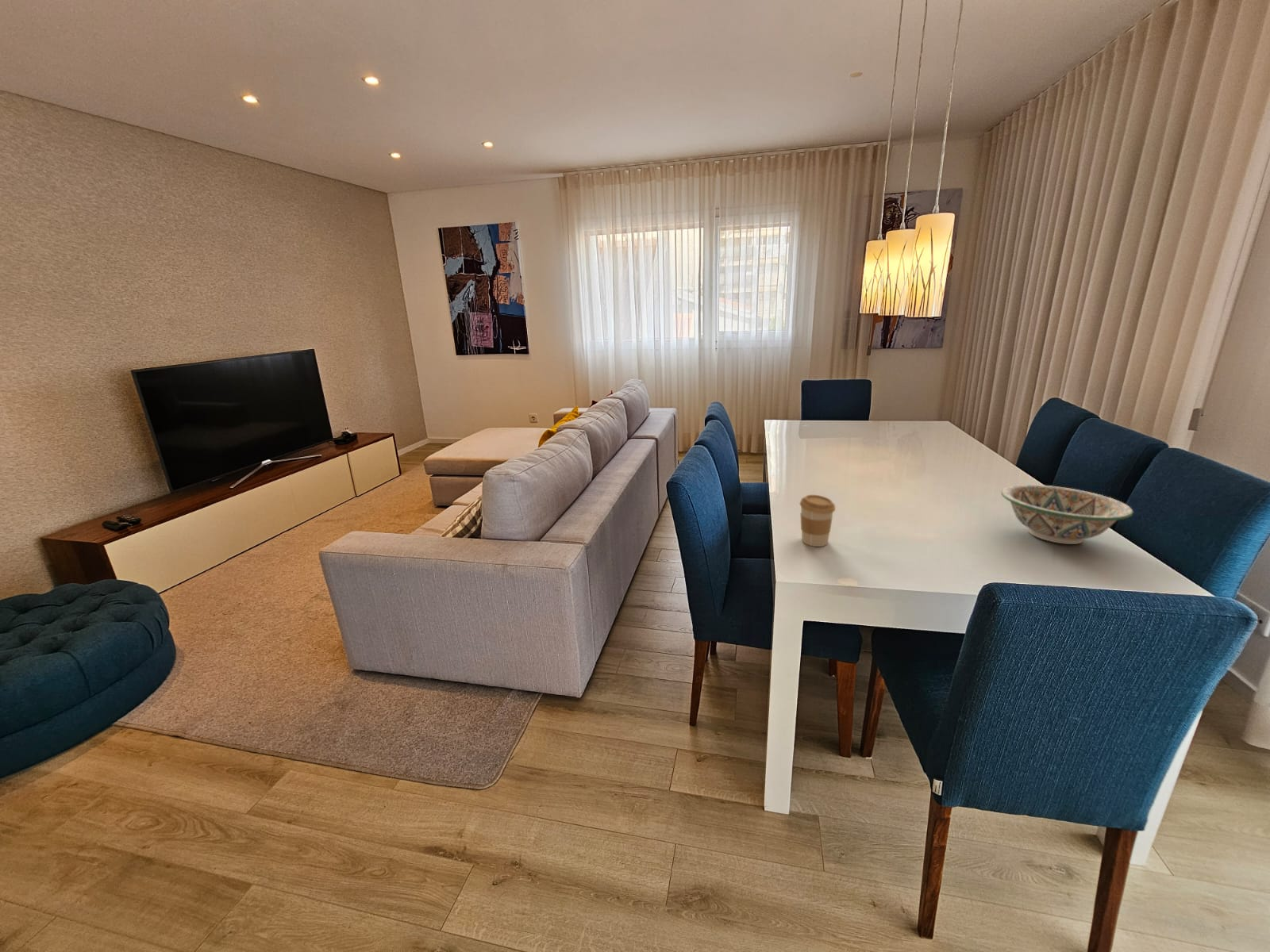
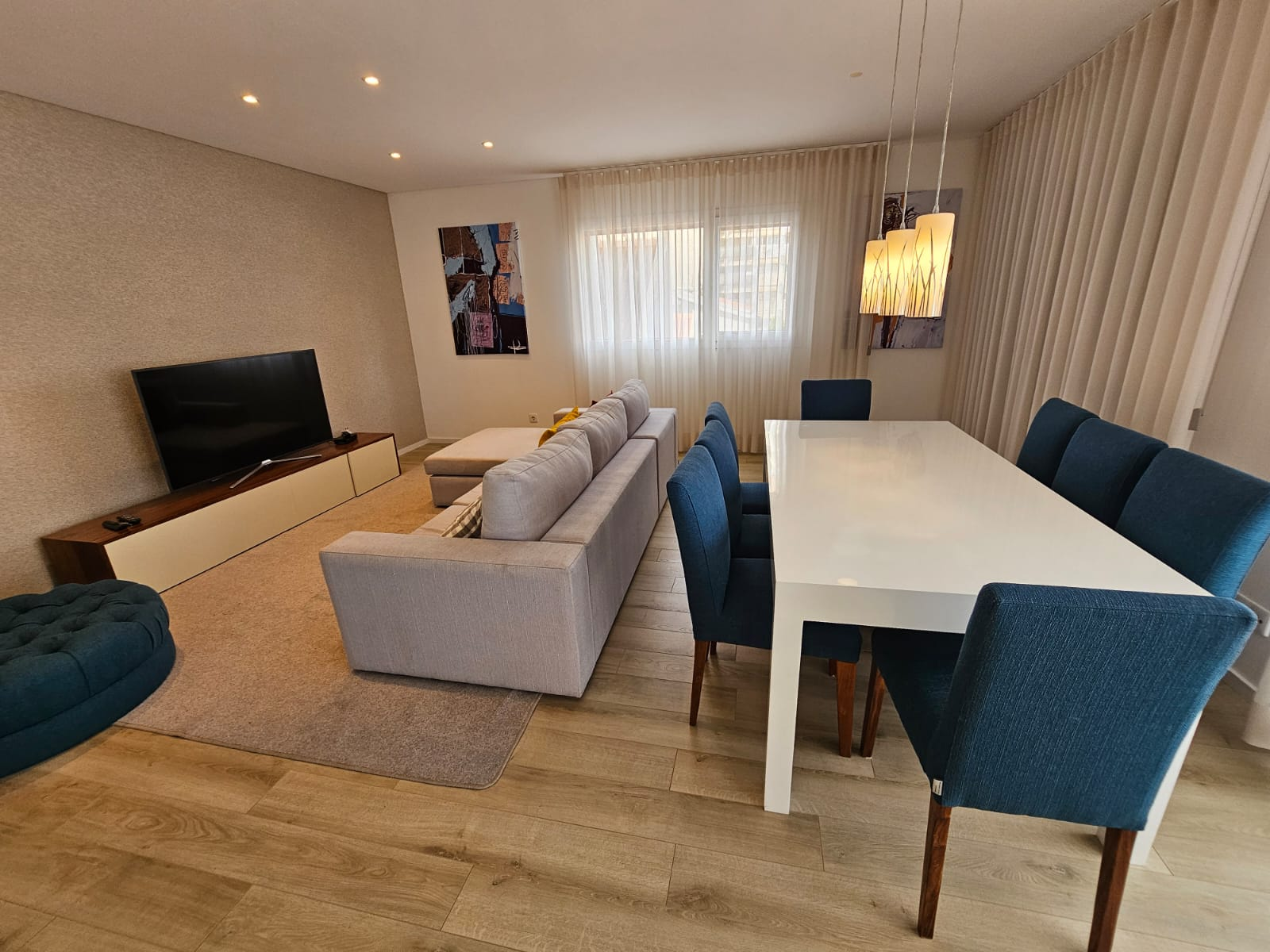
- coffee cup (816, 520)
- decorative bowl (1059, 517)
